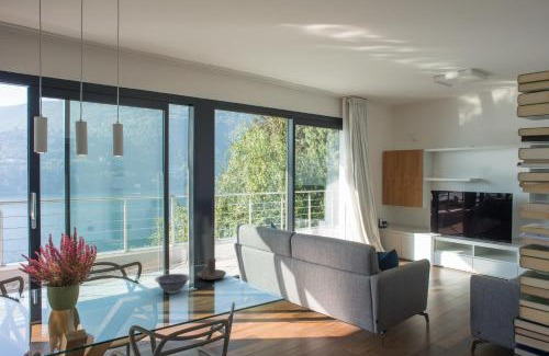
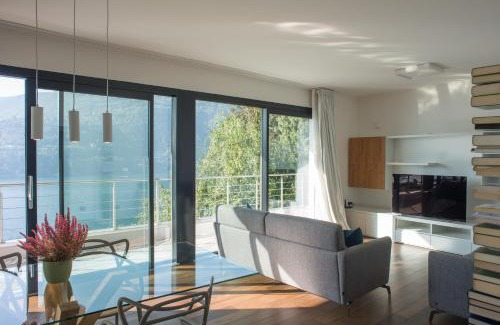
- decorative bowl (172, 284)
- candle holder (210, 268)
